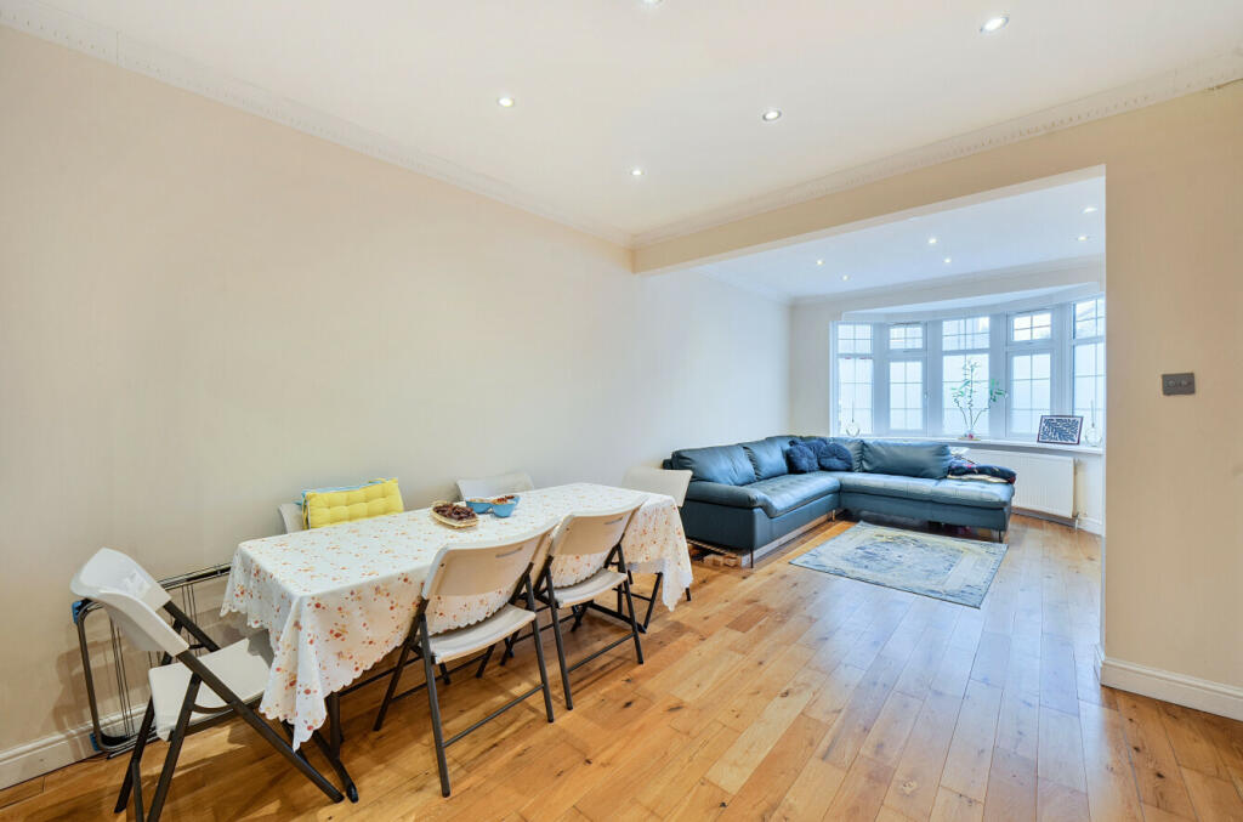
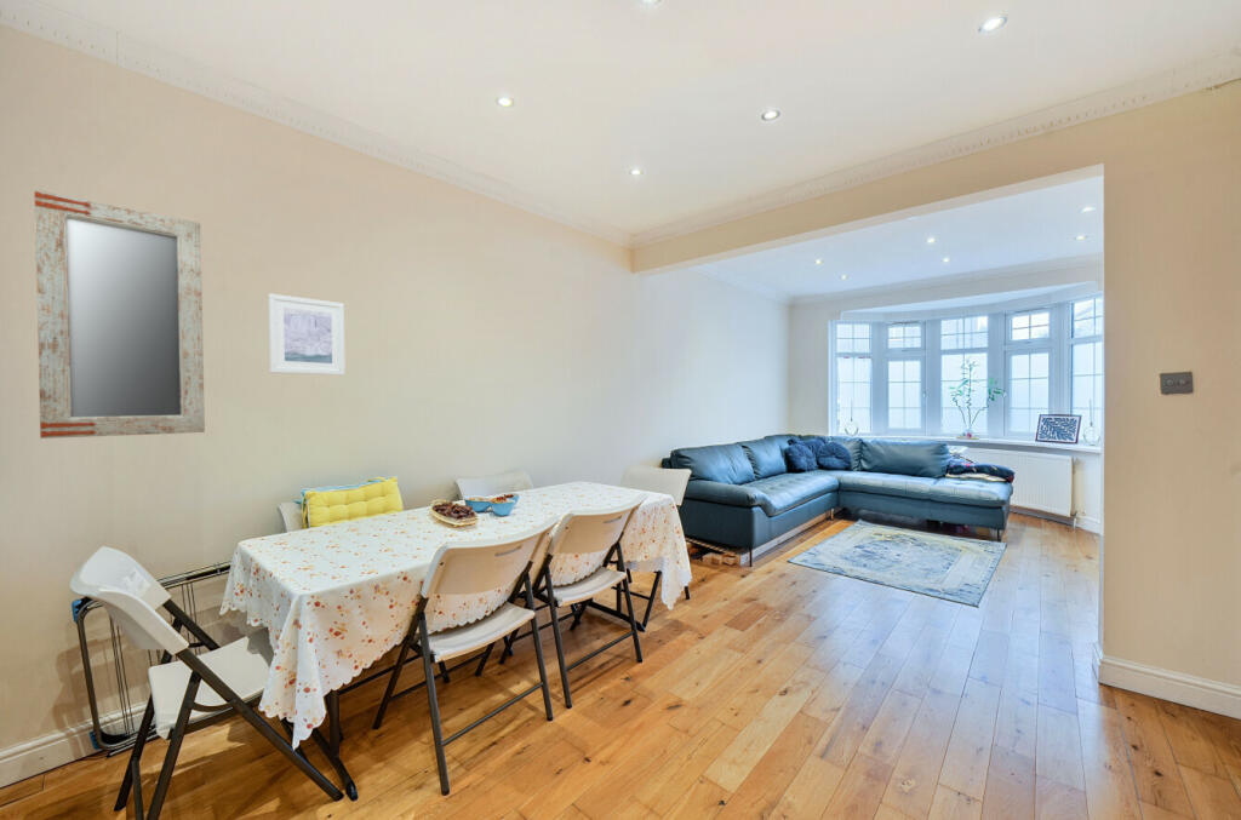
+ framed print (308, 336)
+ home mirror (126, 321)
